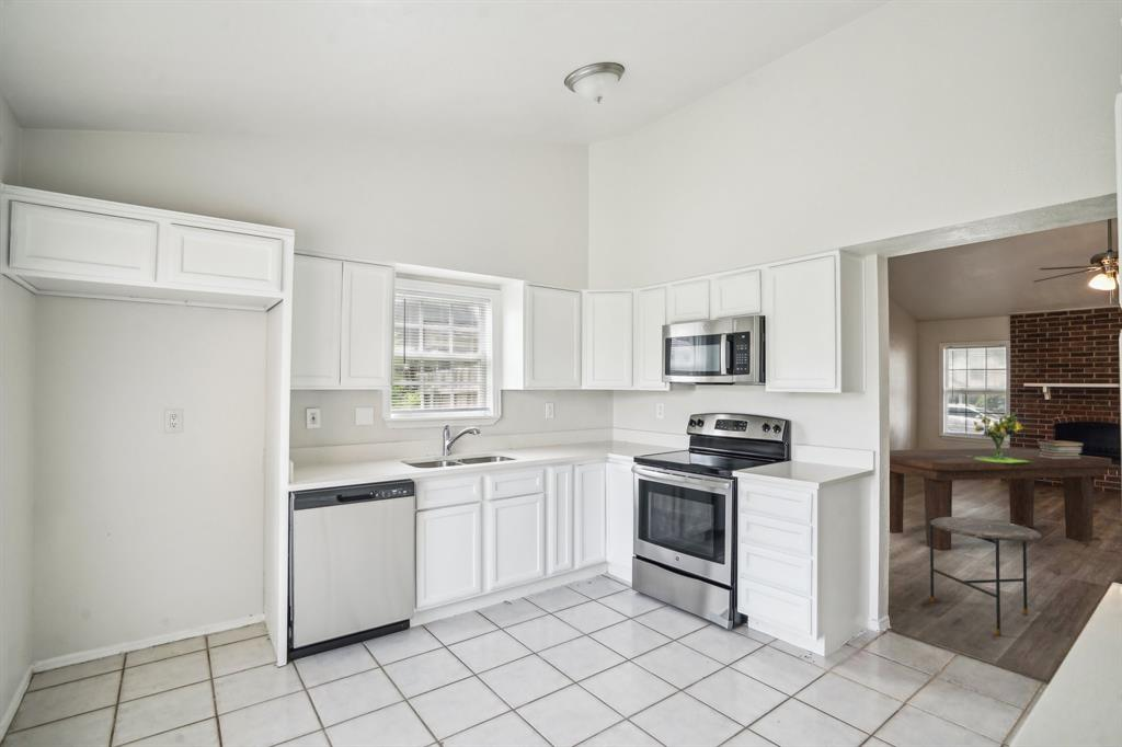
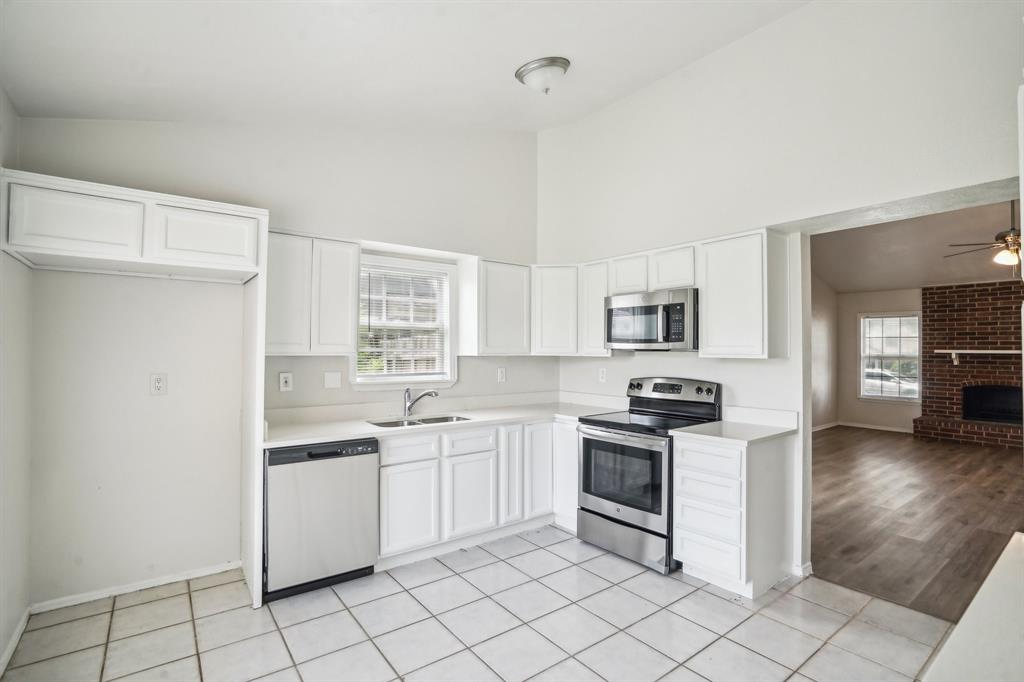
- dining table (983, 479)
- bouquet (994, 435)
- book stack (1060, 449)
- side table (985, 579)
